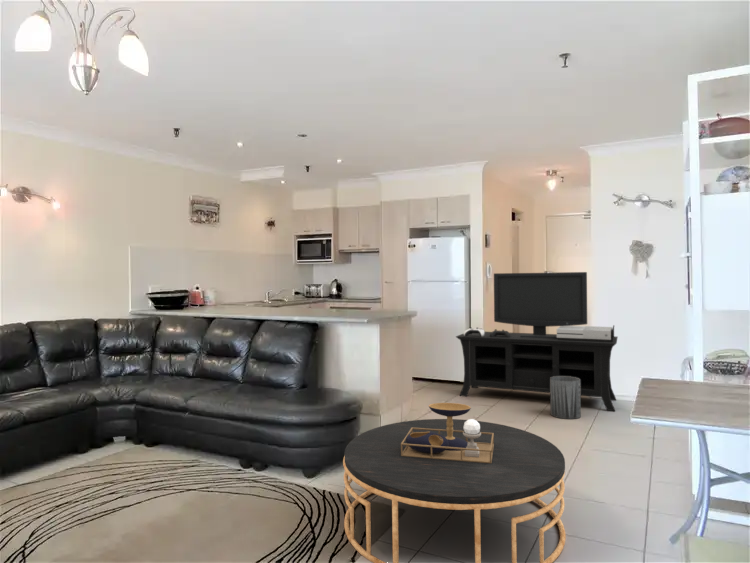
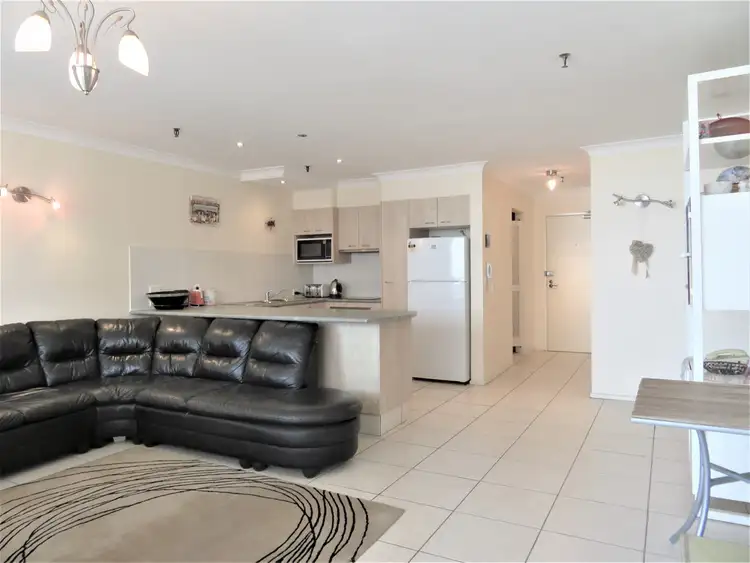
- trash can (565, 396)
- coffee table (450, 465)
- media console (534, 335)
